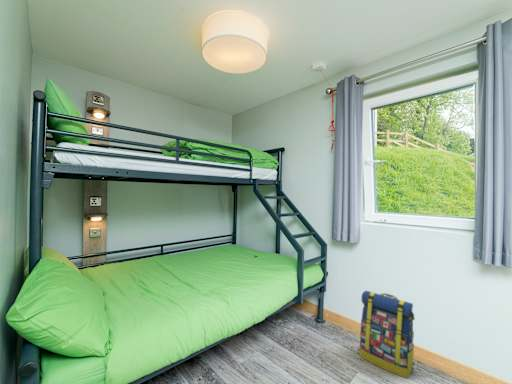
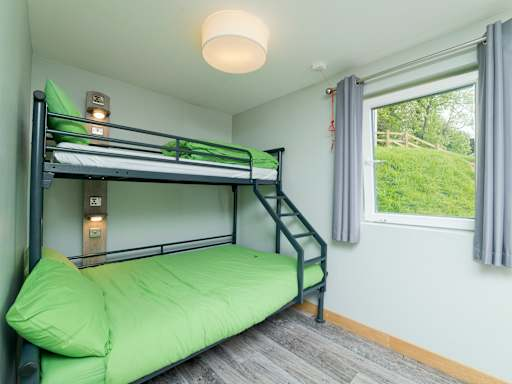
- backpack (386, 328)
